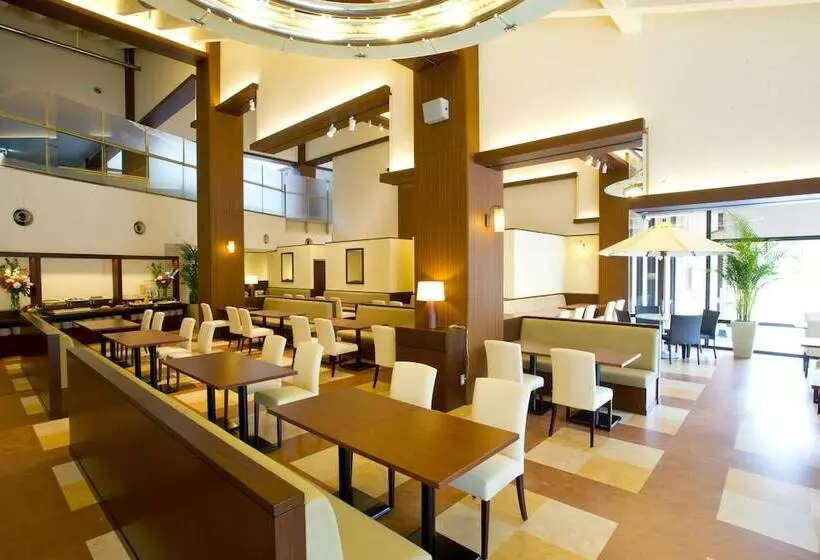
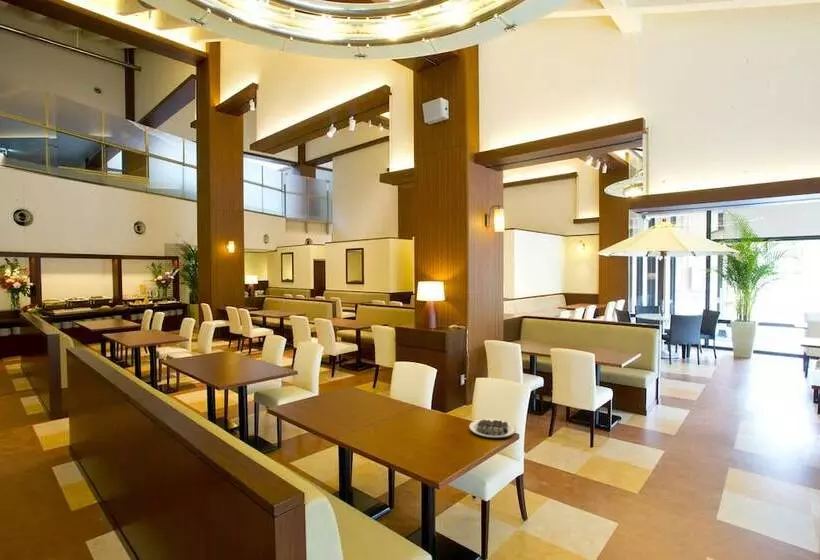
+ plate (492, 427)
